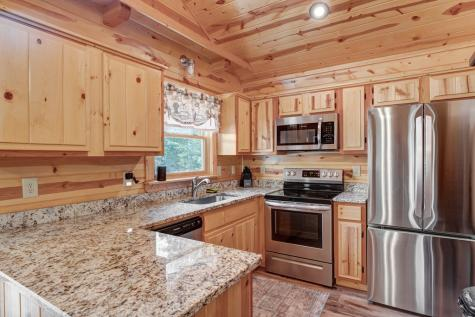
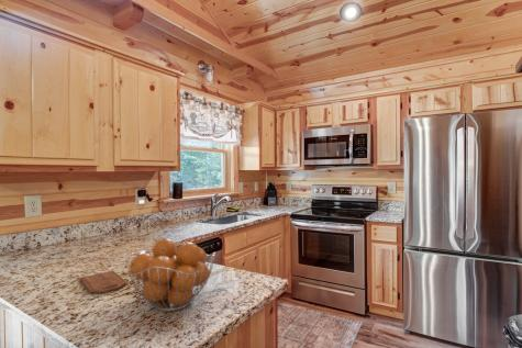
+ fruit basket (173, 271)
+ cutting board (103, 281)
